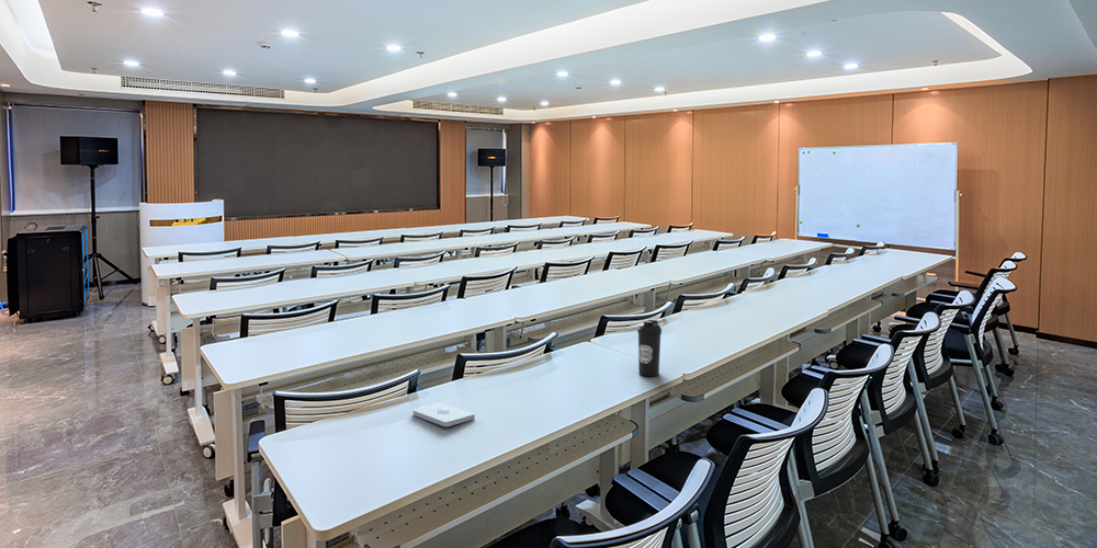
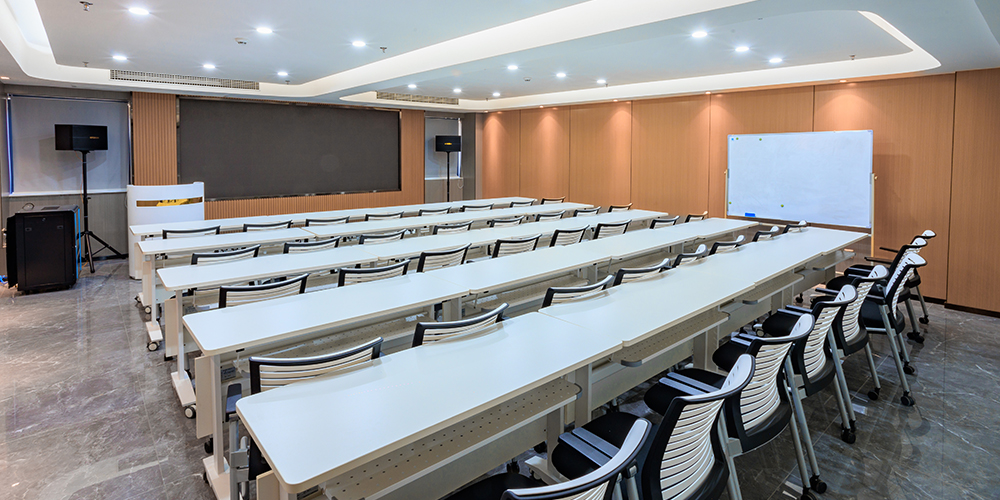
- notepad (442, 413)
- water bottle (648, 346)
